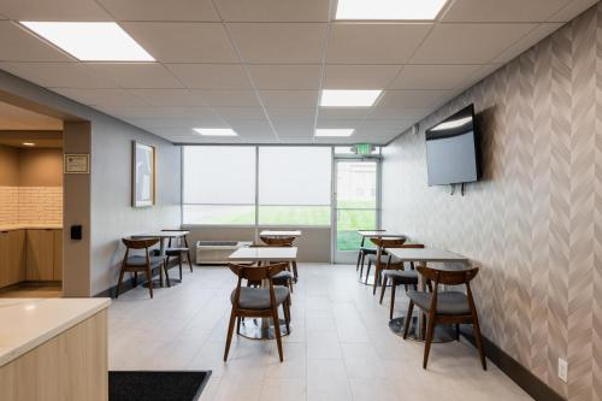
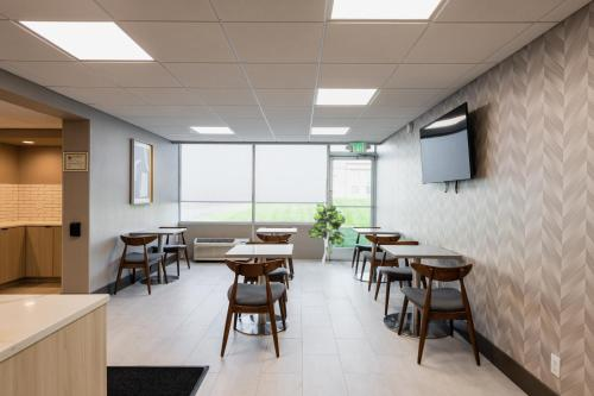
+ indoor plant (327, 232)
